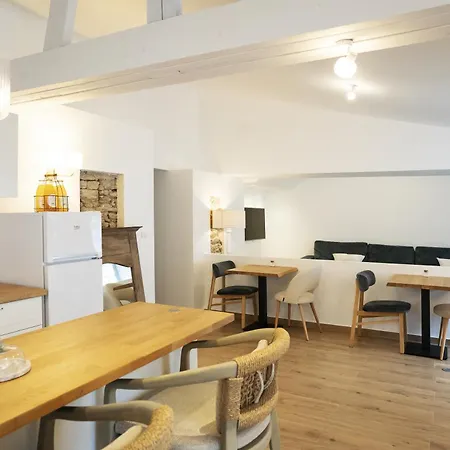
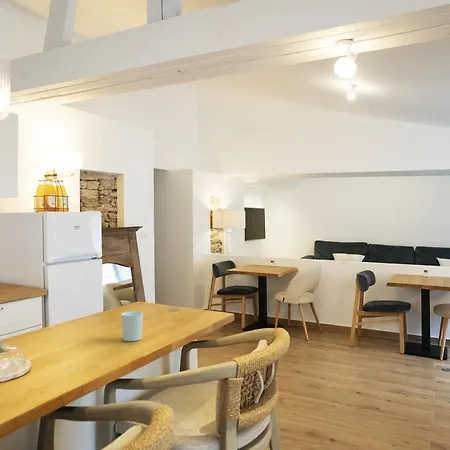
+ cup (132, 326)
